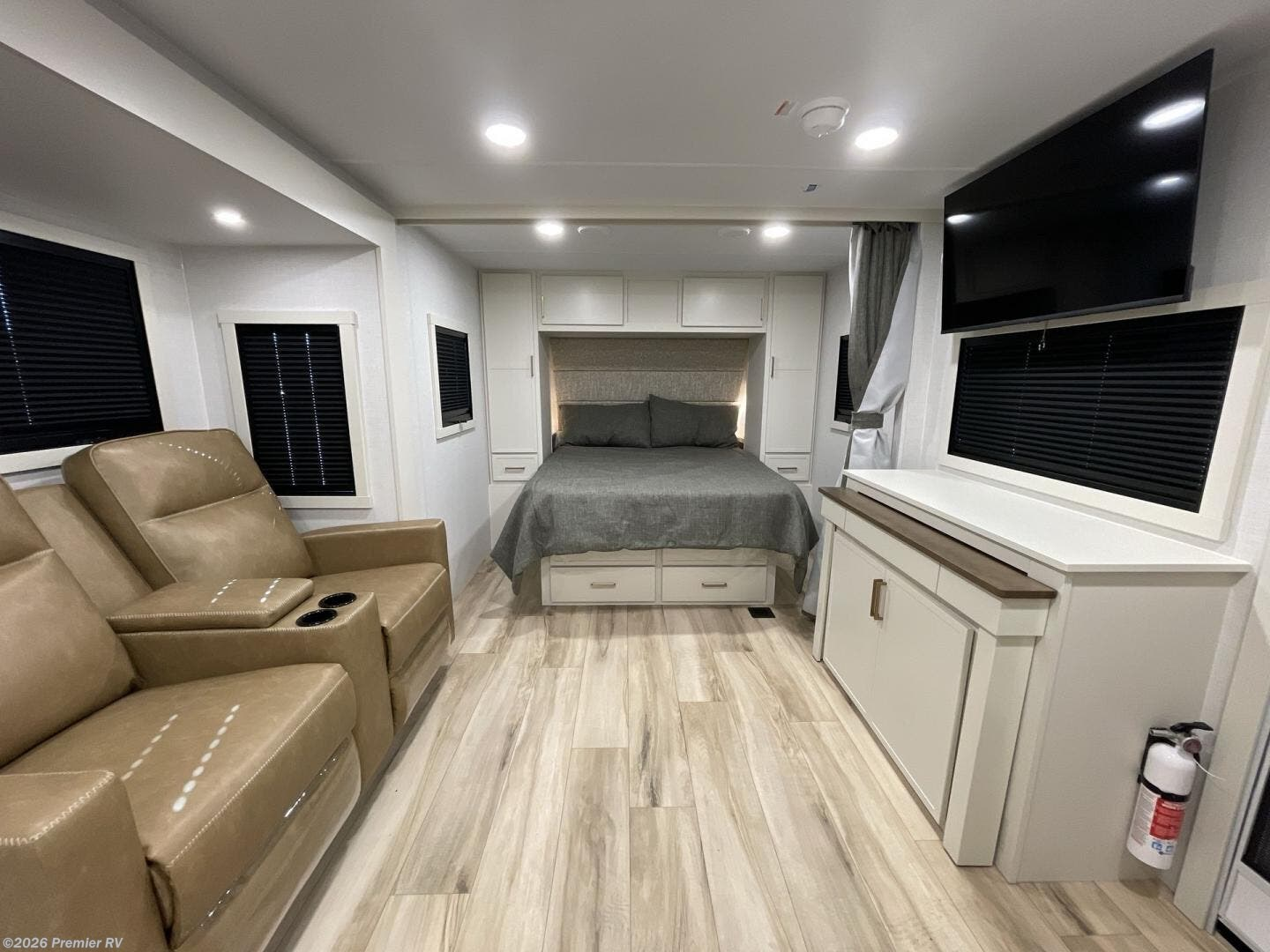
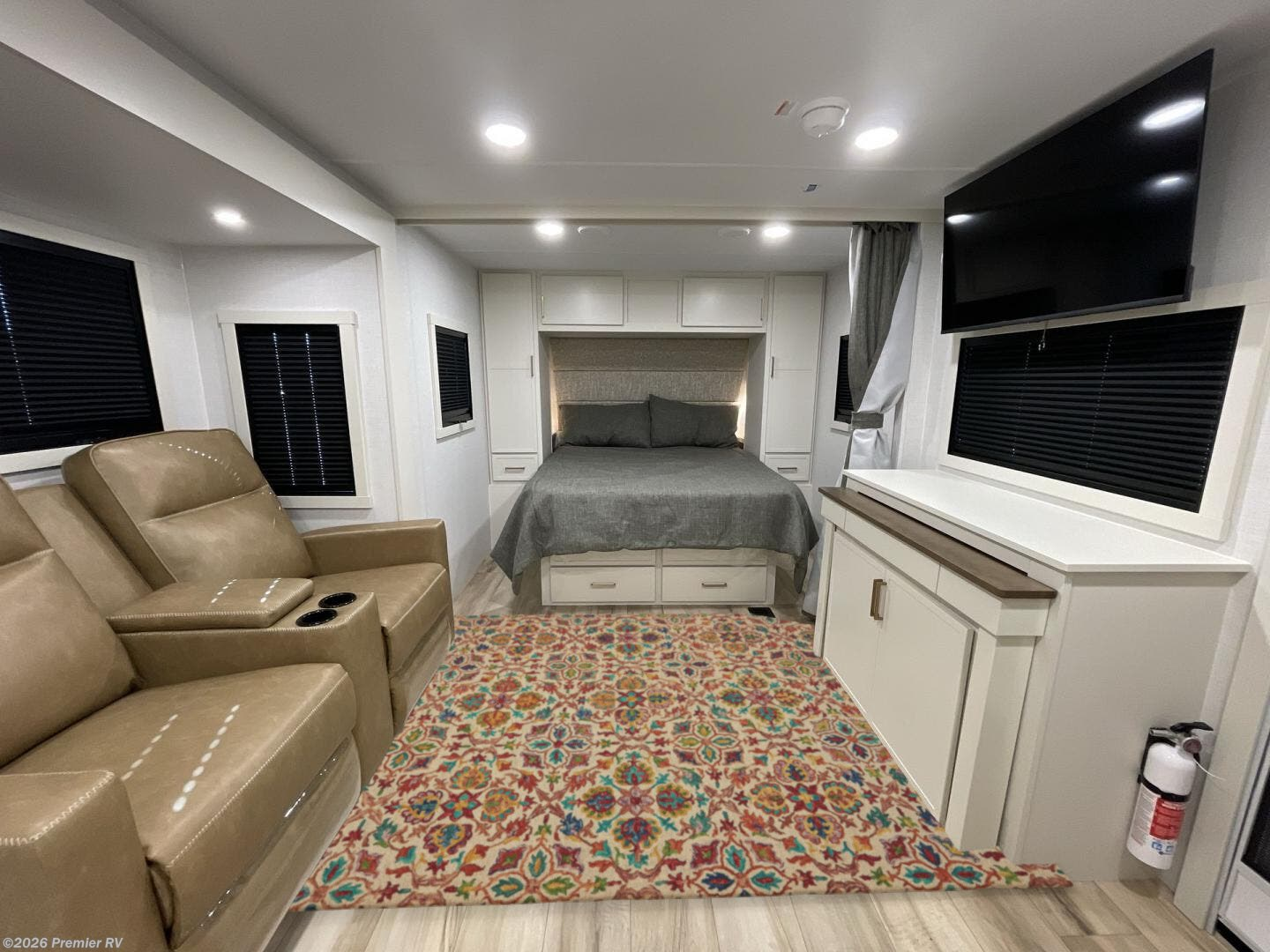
+ rug (631, 702)
